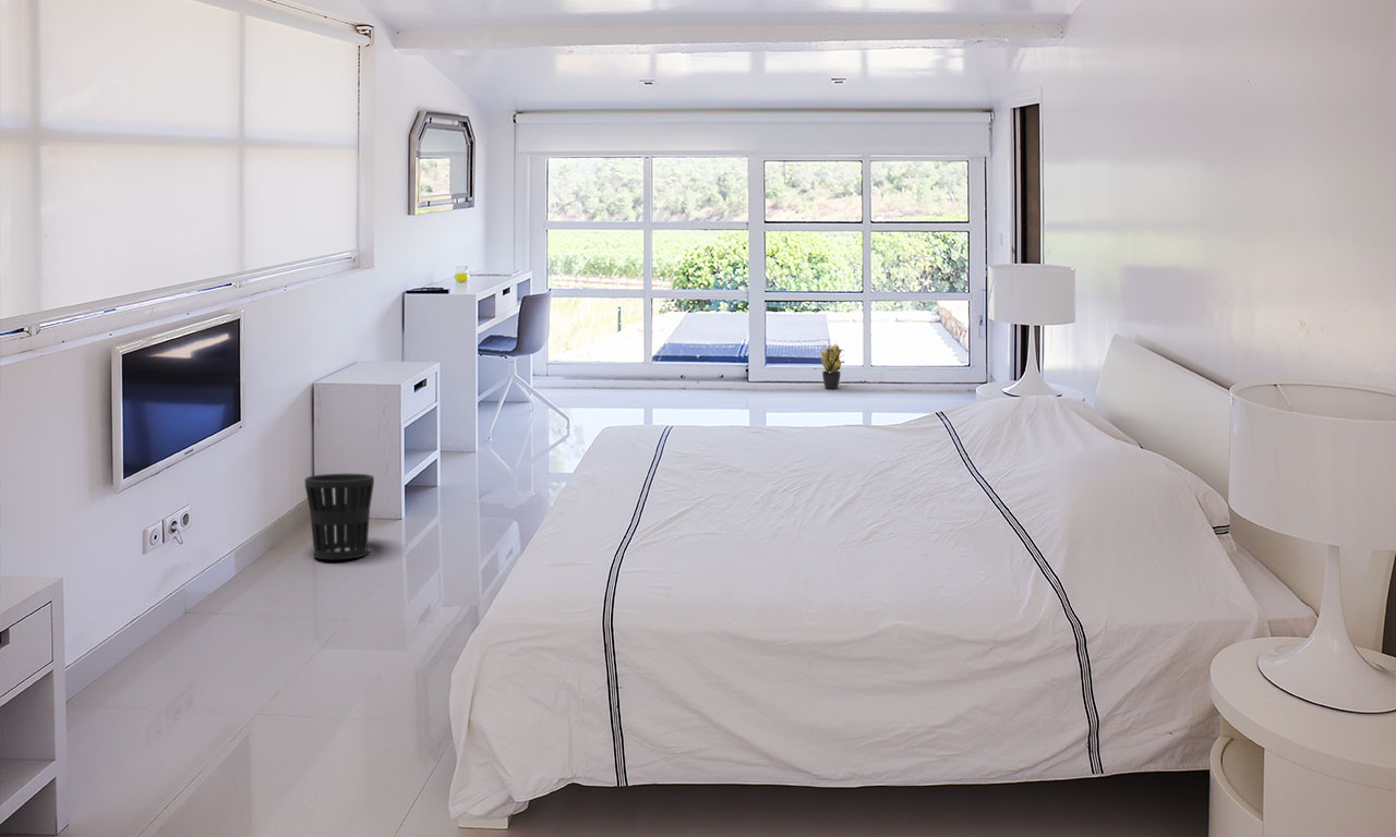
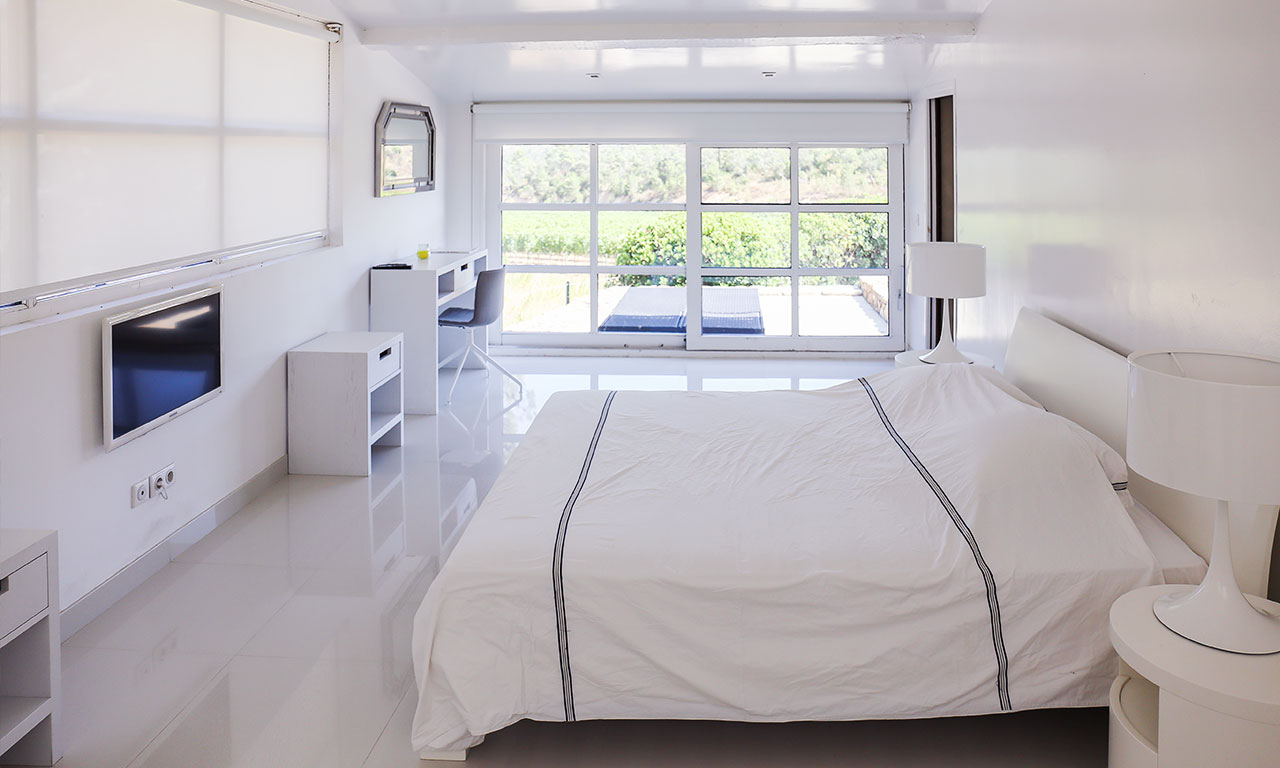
- potted plant (832, 363)
- wastebasket (339, 515)
